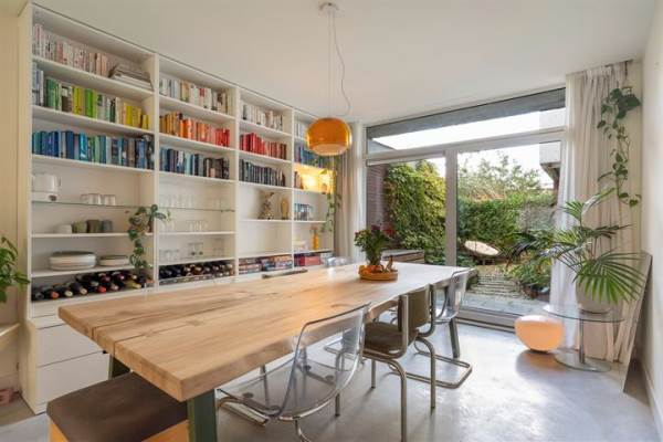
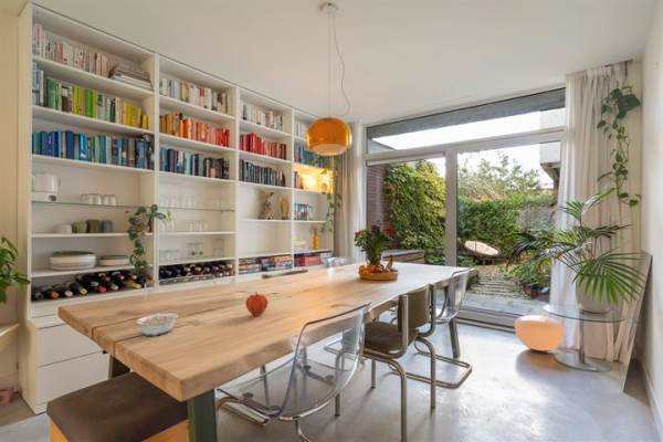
+ legume (156, 324)
+ fruit (256, 303)
